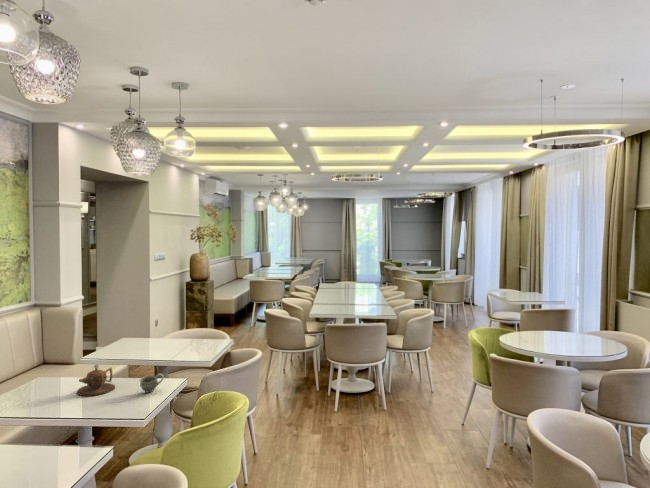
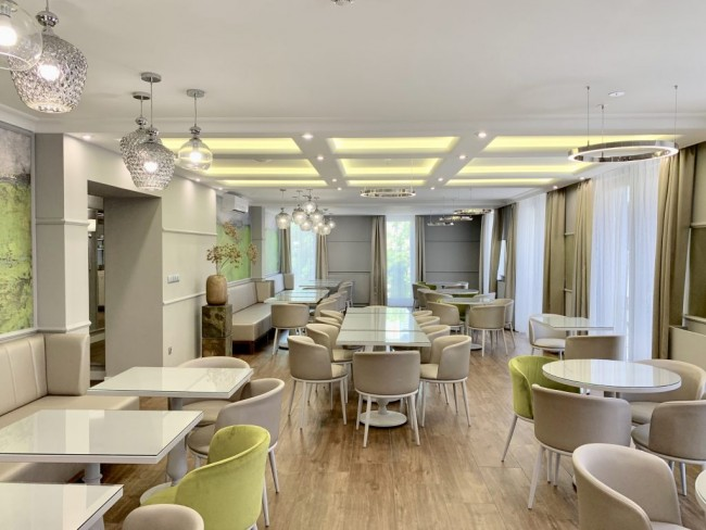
- cup (150, 382)
- teapot (96, 377)
